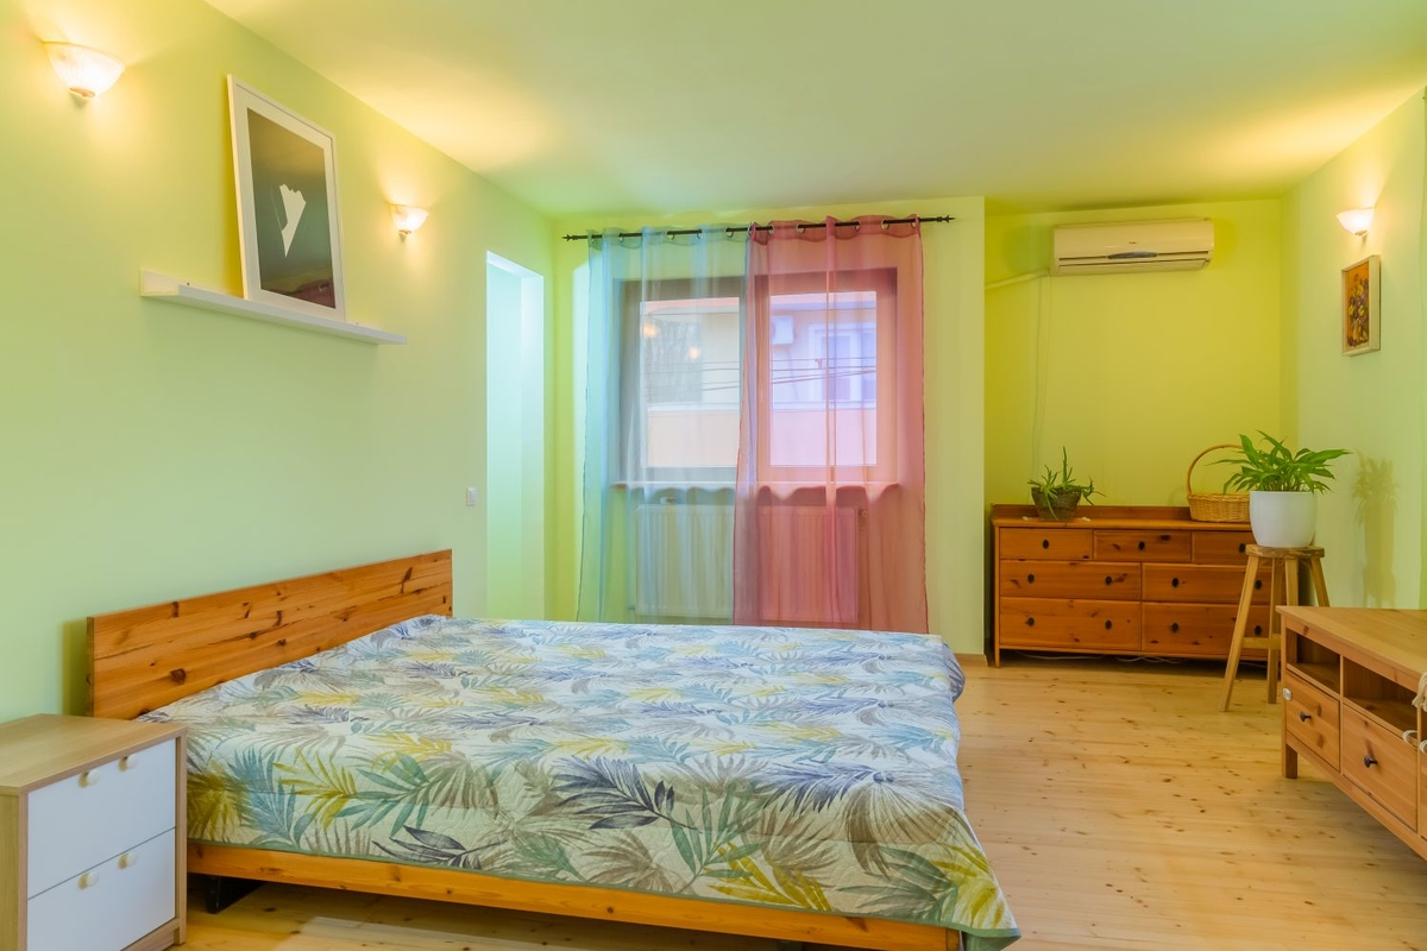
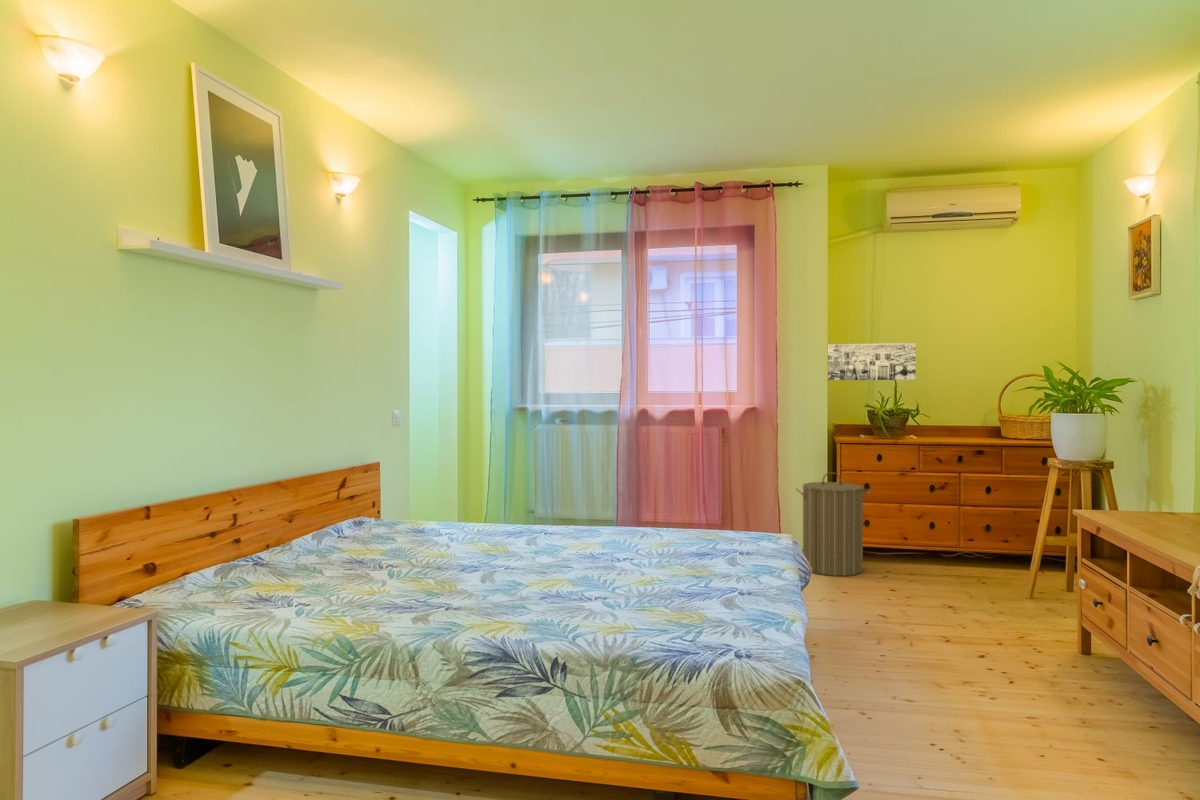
+ laundry hamper (832, 520)
+ wall art (857, 362)
